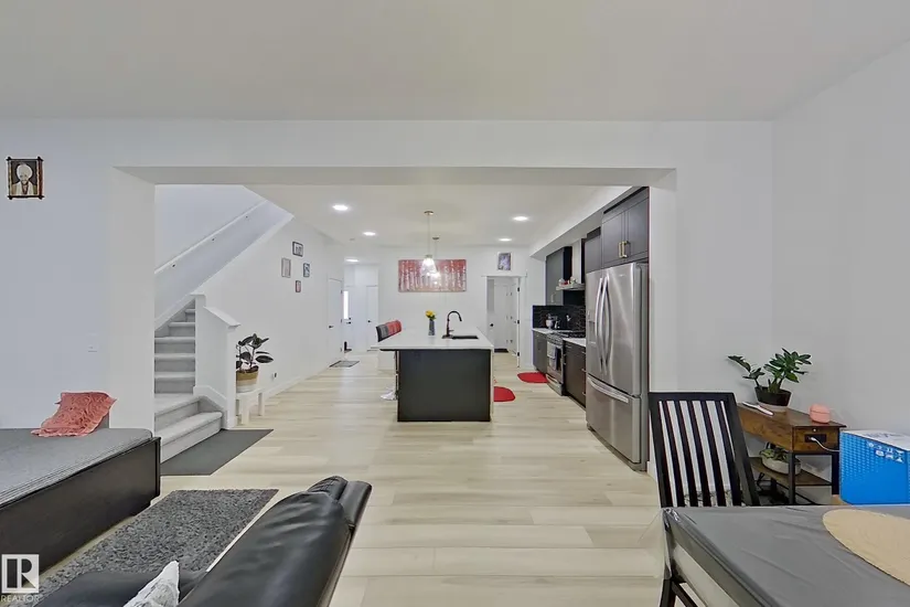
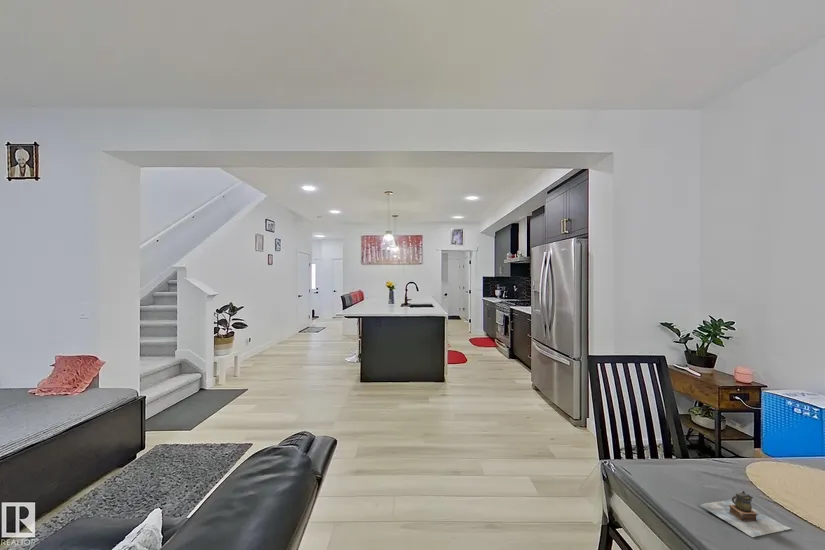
+ teapot (743, 504)
